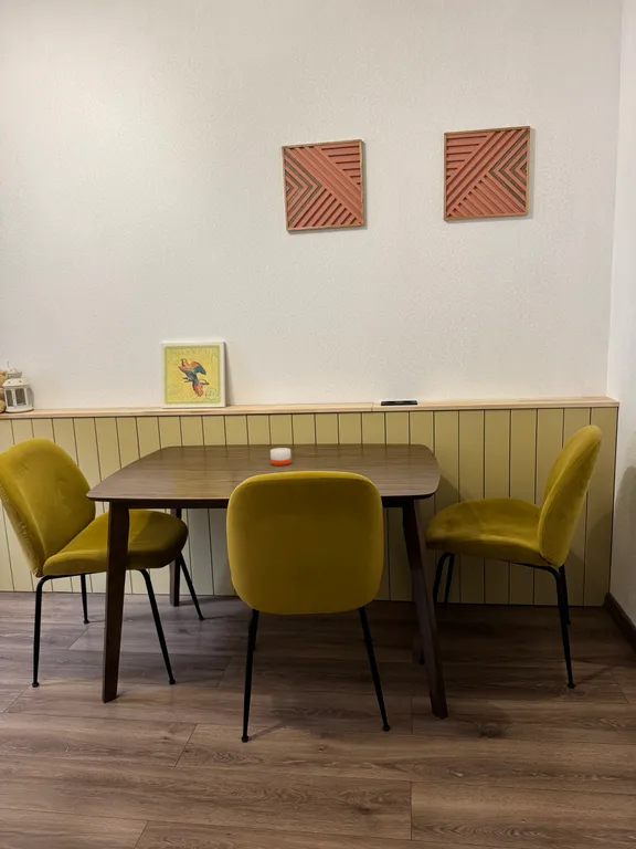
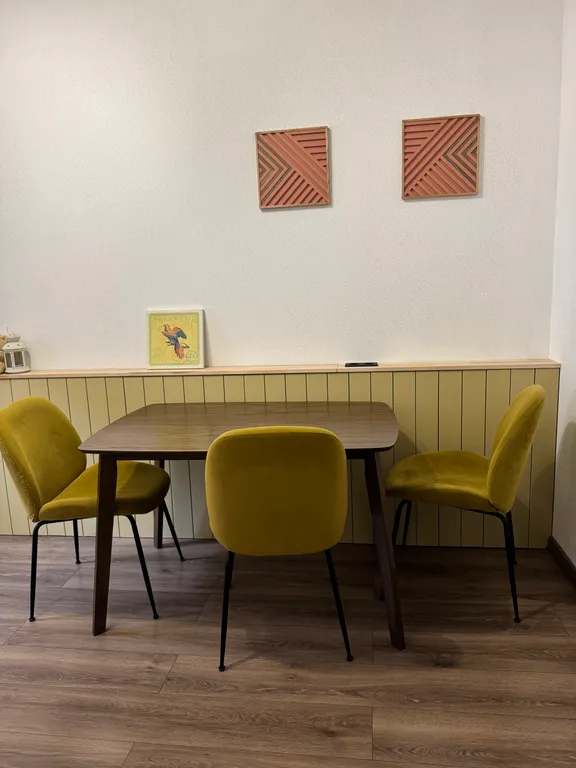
- candle (279, 449)
